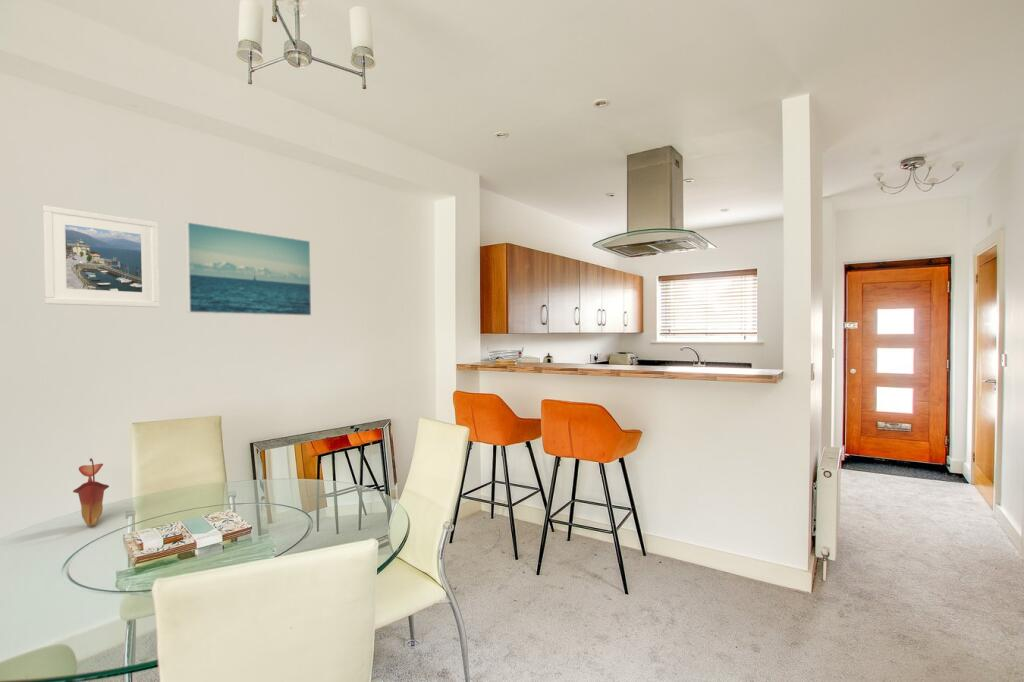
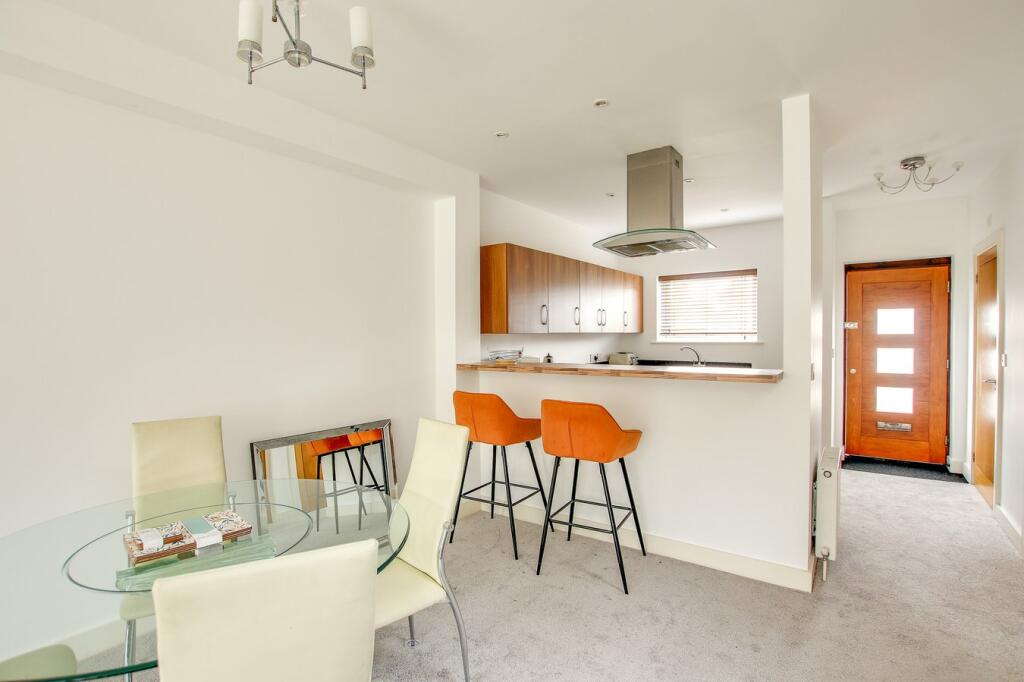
- pitcher plant (90, 490)
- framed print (254, 273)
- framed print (105, 260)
